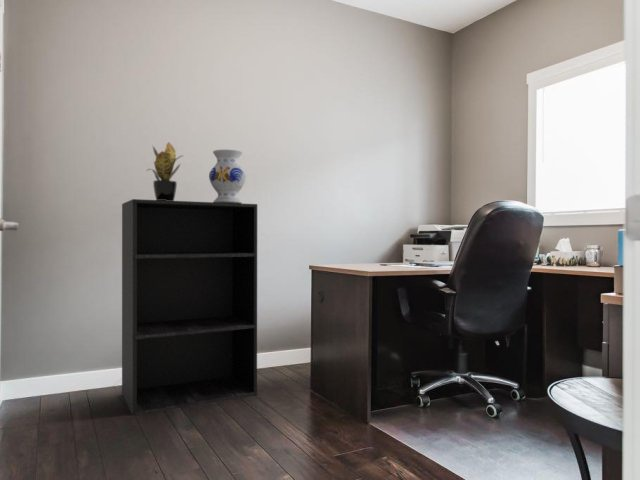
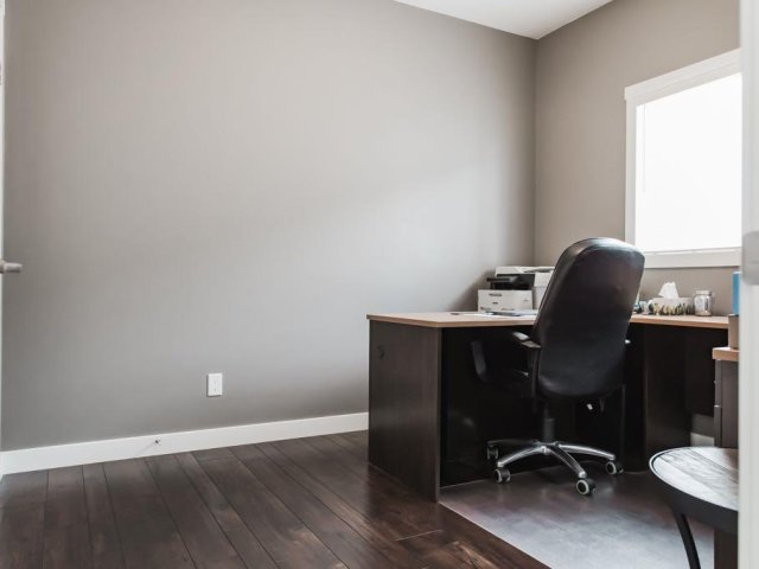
- potted plant (164, 171)
- bookshelf (189, 299)
- vase (227, 177)
